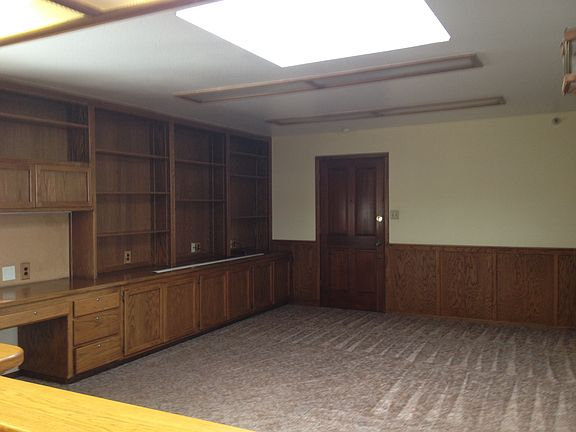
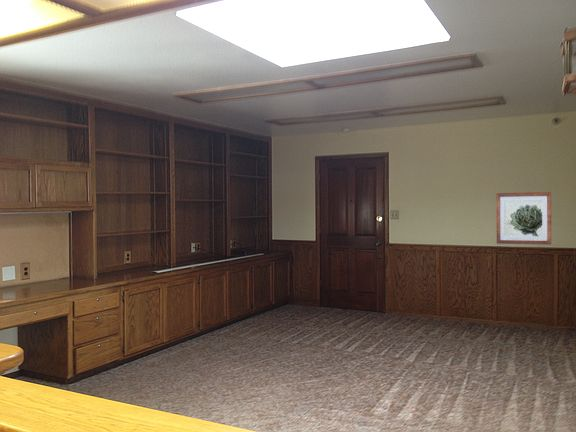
+ wall art (523, 218)
